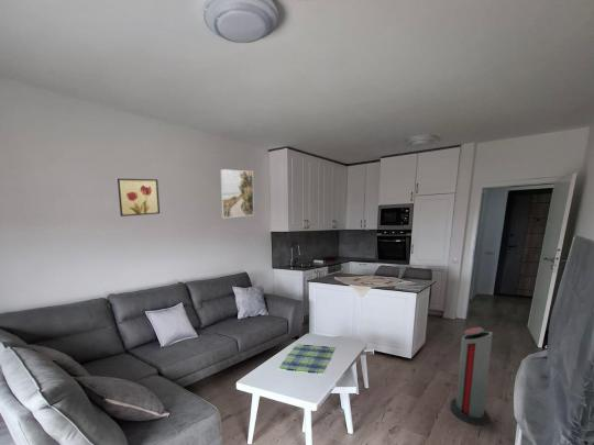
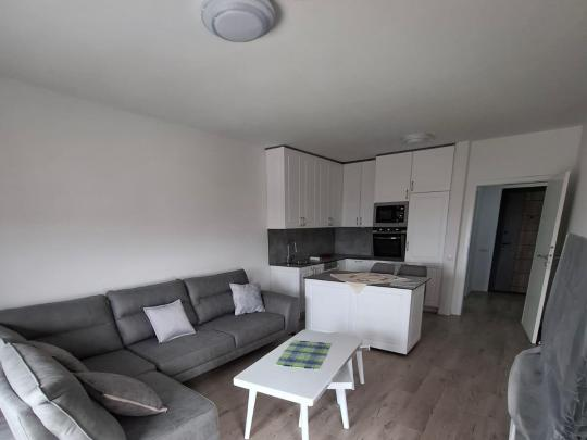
- wall art (139, 197)
- air purifier (473, 370)
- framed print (238, 193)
